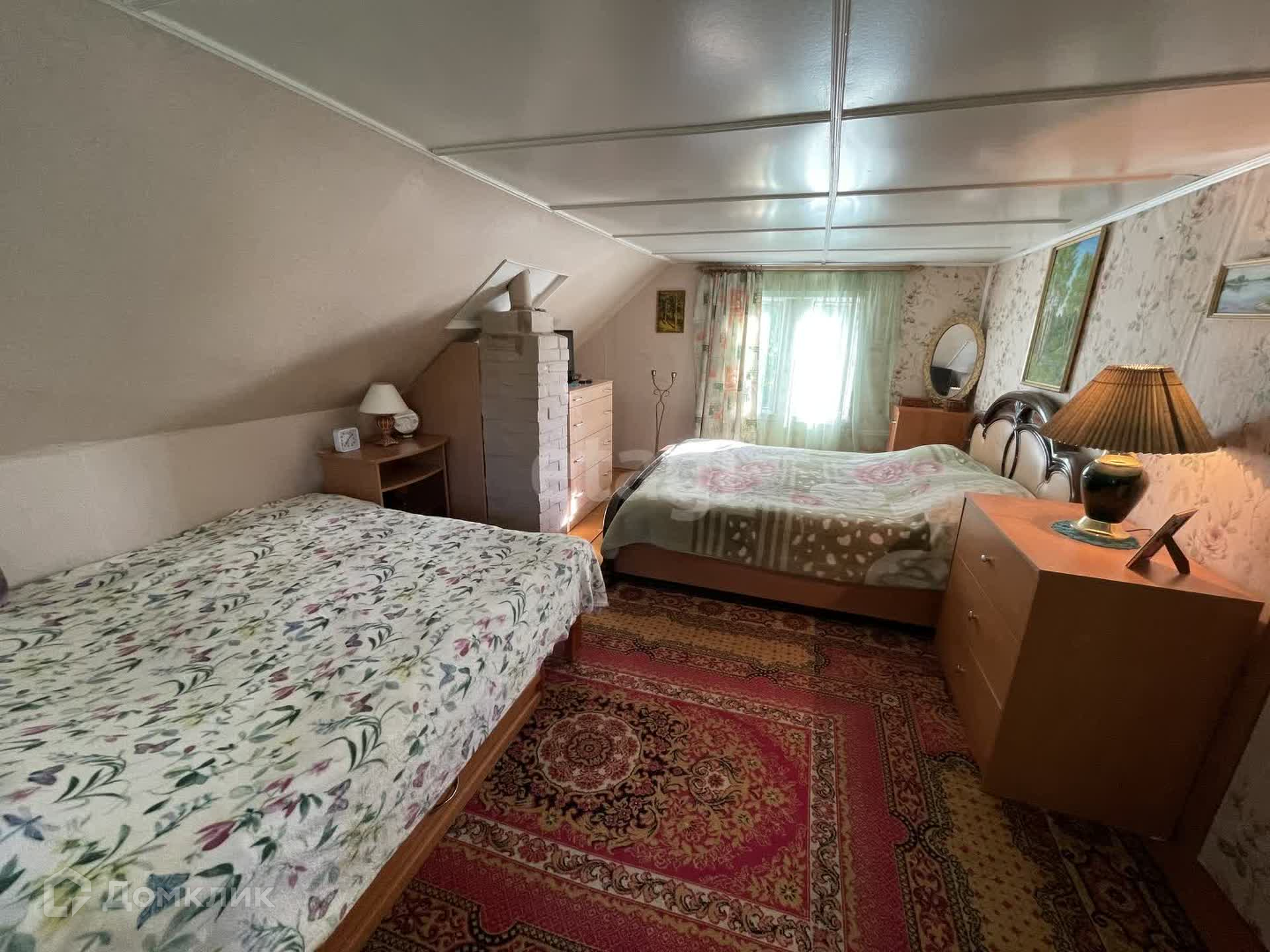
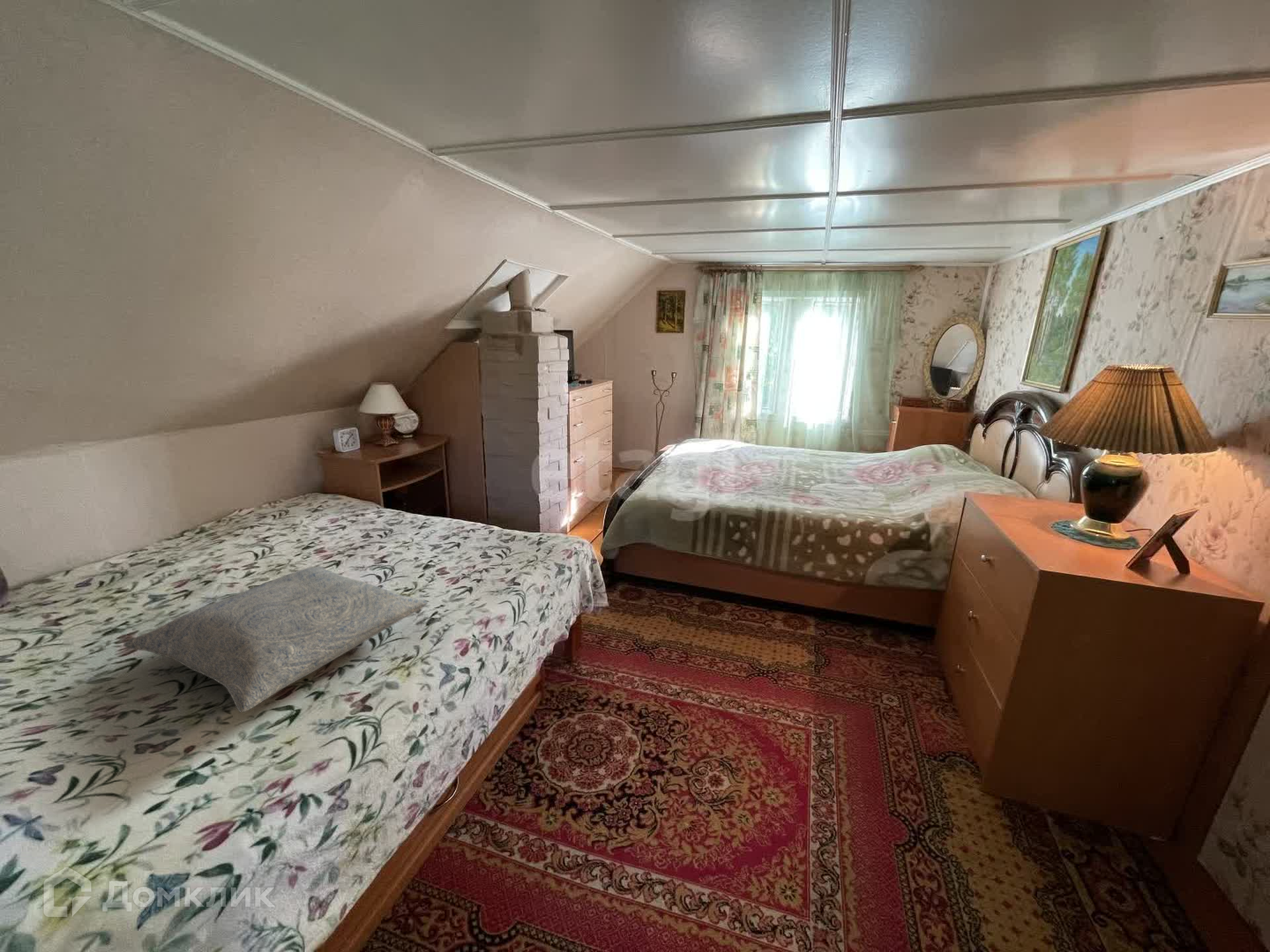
+ pillow (290, 621)
